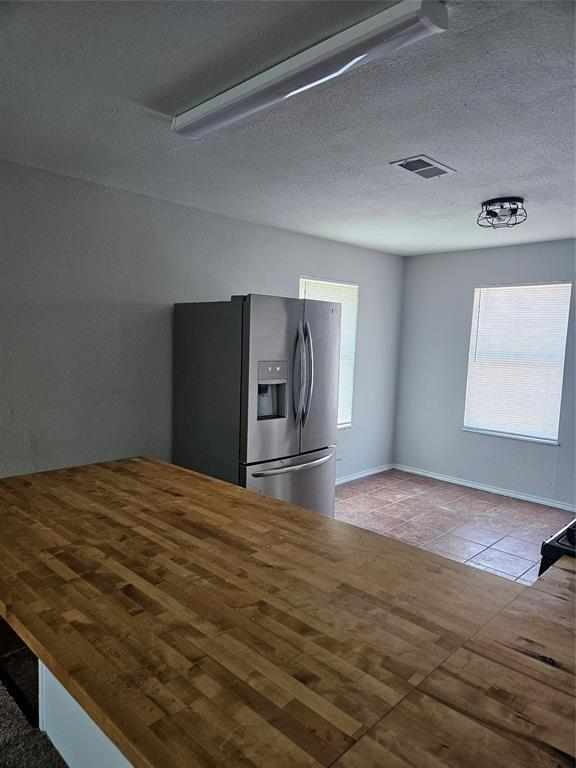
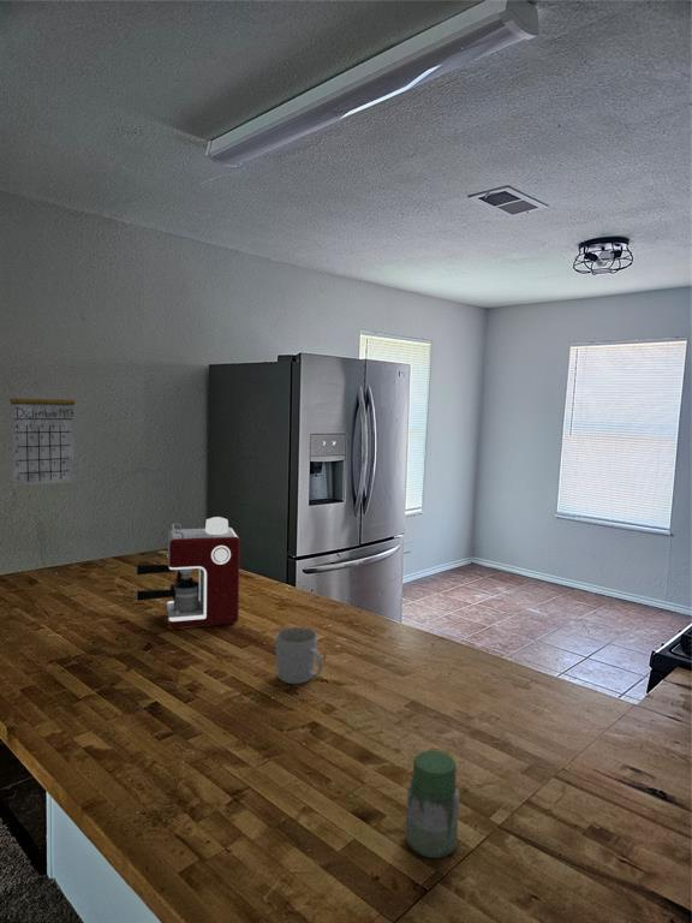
+ coffee maker (186, 568)
+ mug (300, 657)
+ calendar (43, 431)
+ jar (432, 800)
